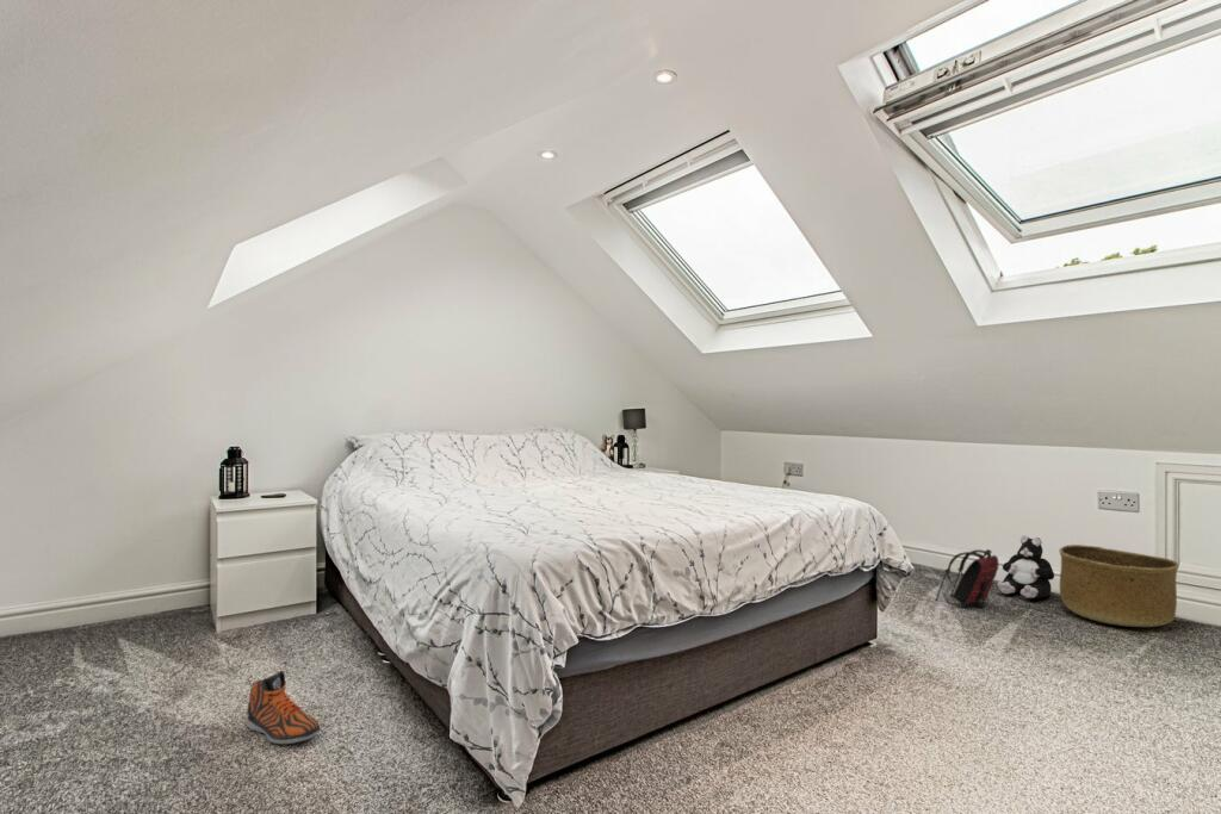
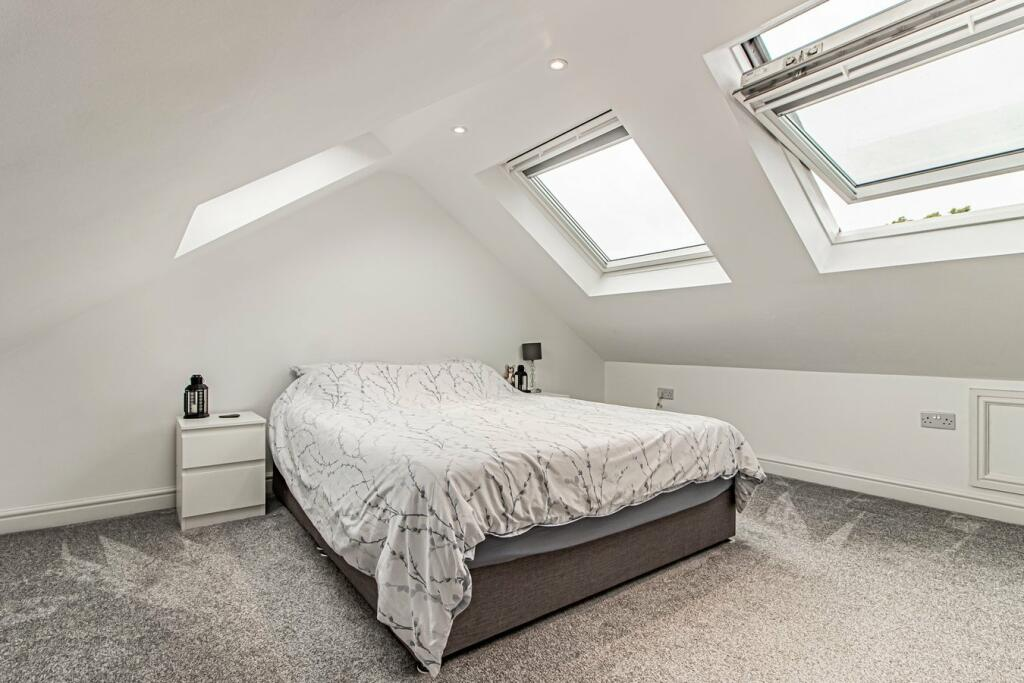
- backpack (966, 574)
- plush toy (1025, 566)
- basket (1115, 585)
- sneaker (279, 704)
